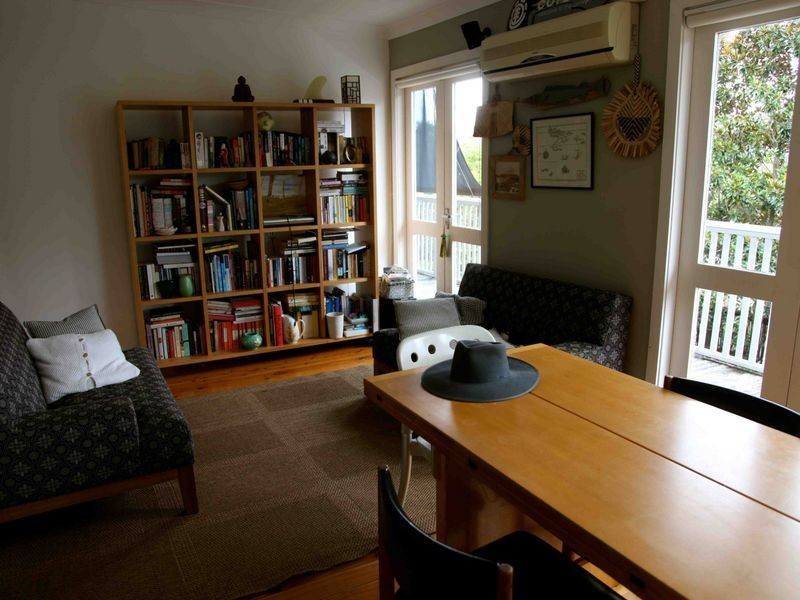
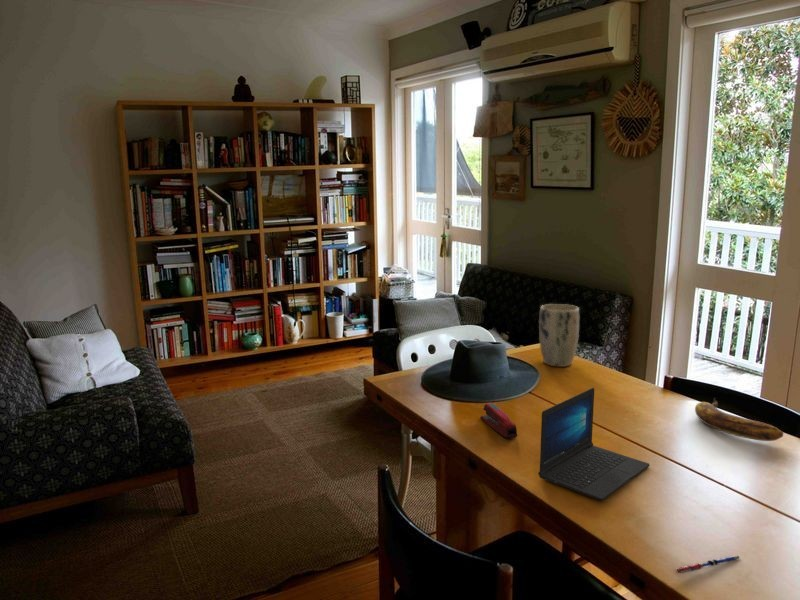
+ banana (733, 418)
+ plant pot (558, 335)
+ stapler (498, 418)
+ laptop (591, 439)
+ pen (708, 562)
